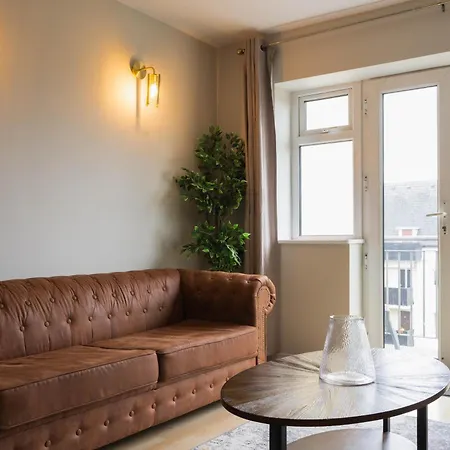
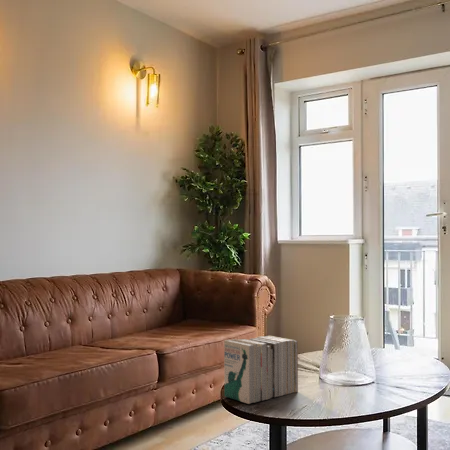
+ books (261, 366)
